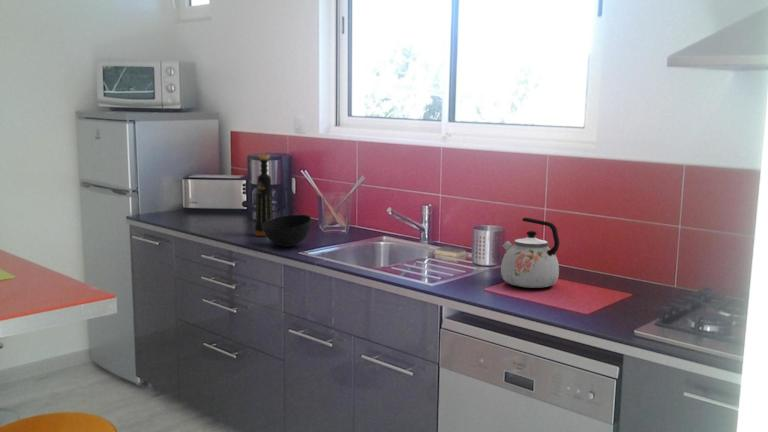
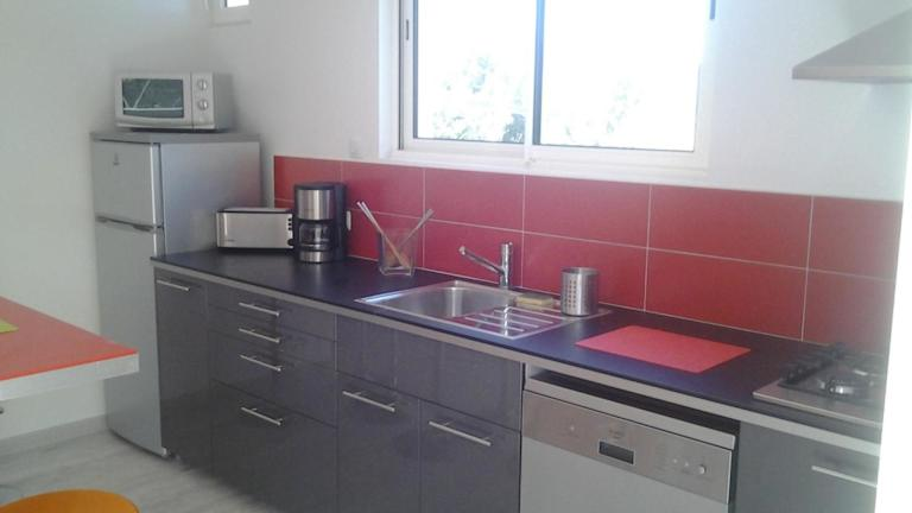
- bowl (286, 231)
- kettle (530, 251)
- bottle (264, 195)
